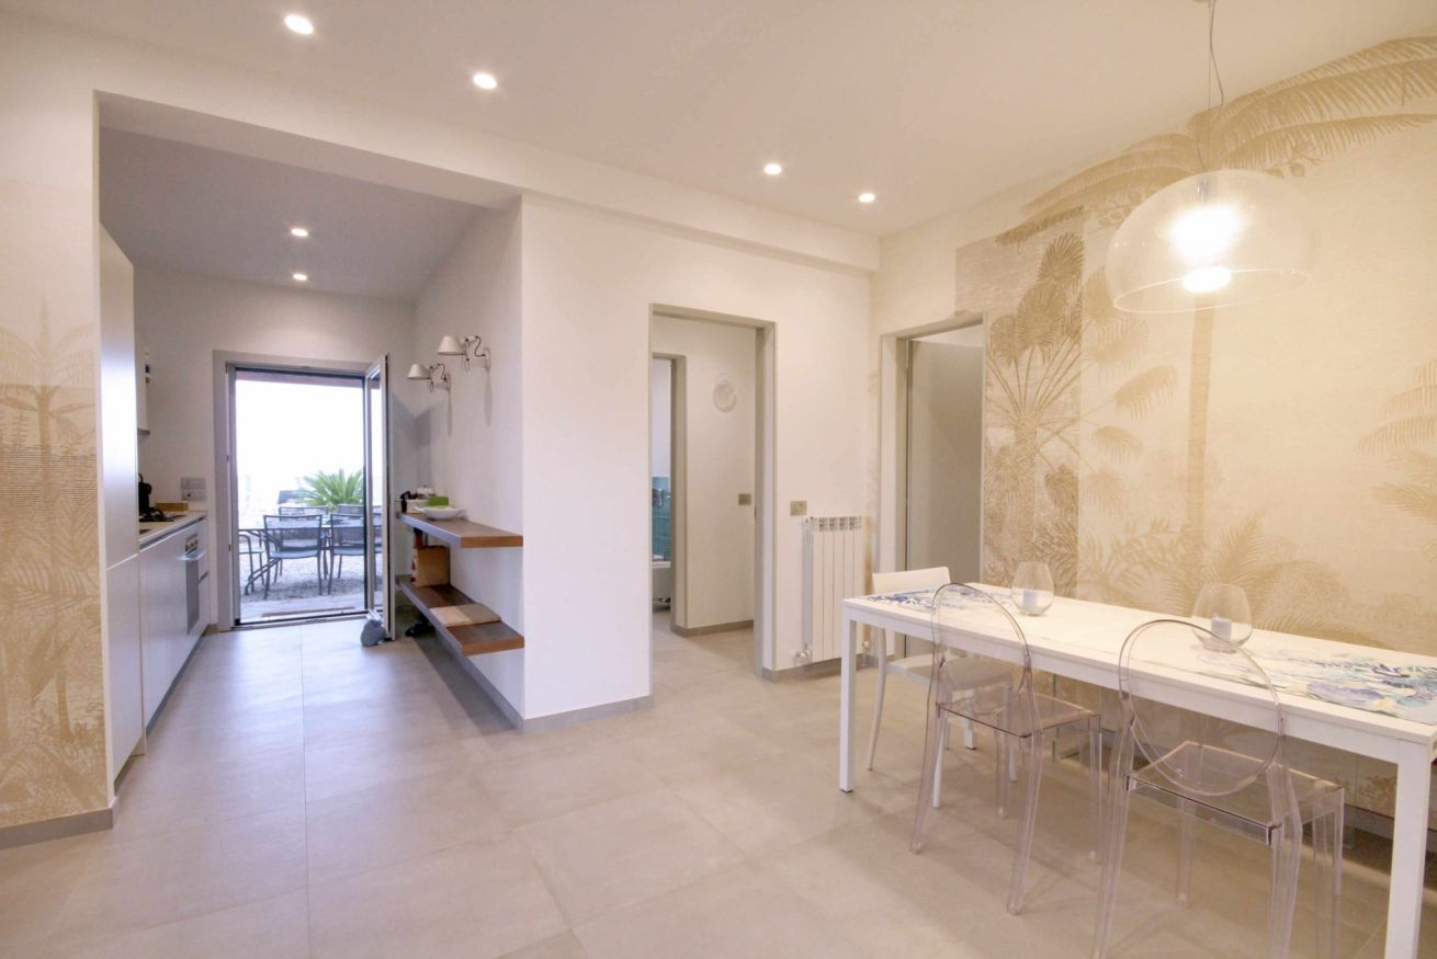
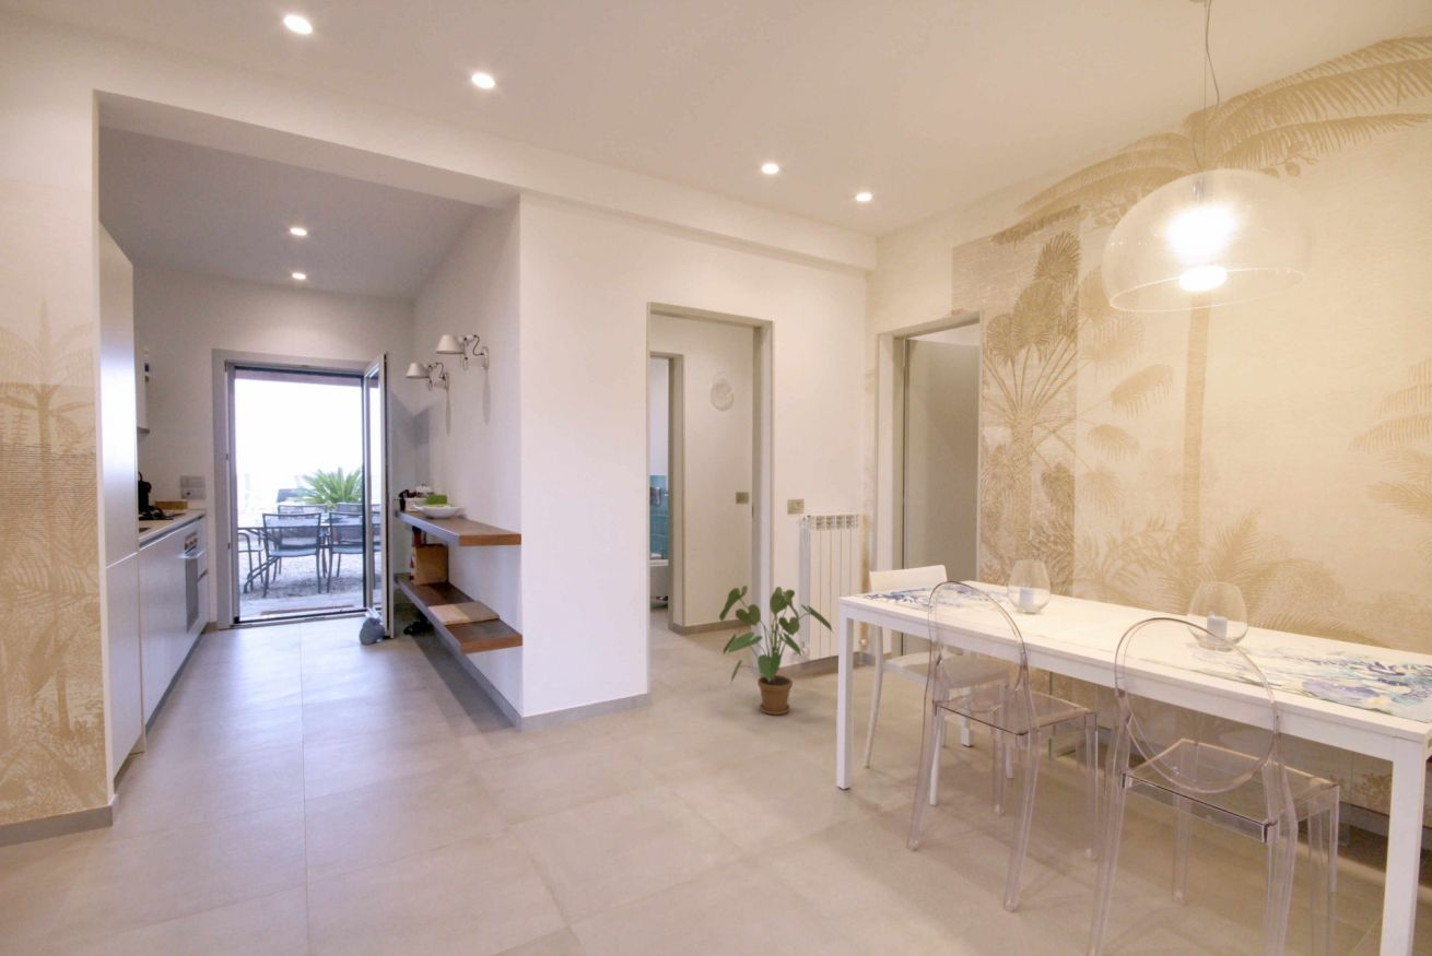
+ house plant (772, 645)
